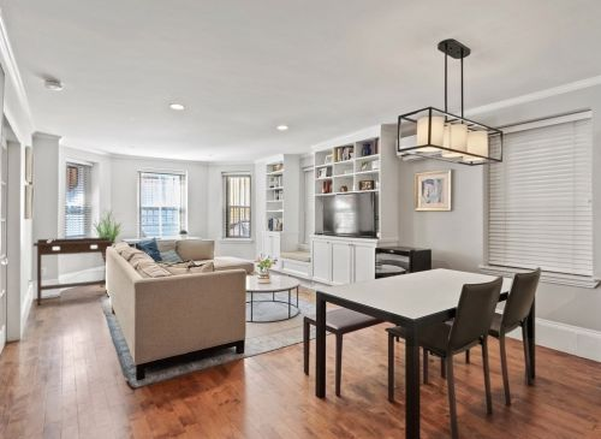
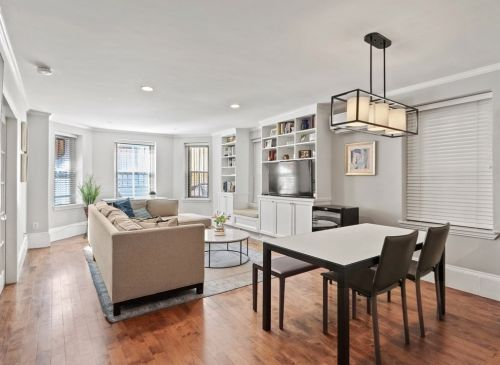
- console table (76, 283)
